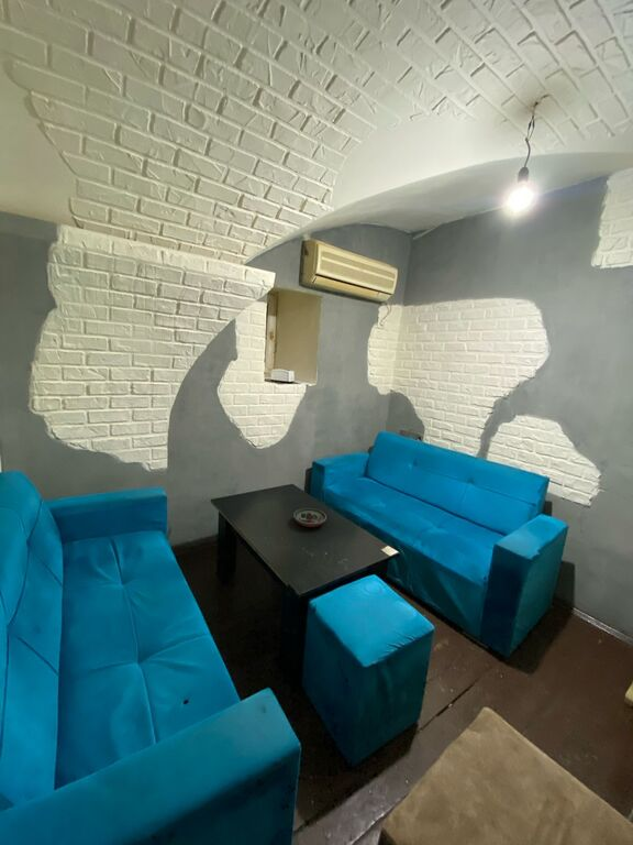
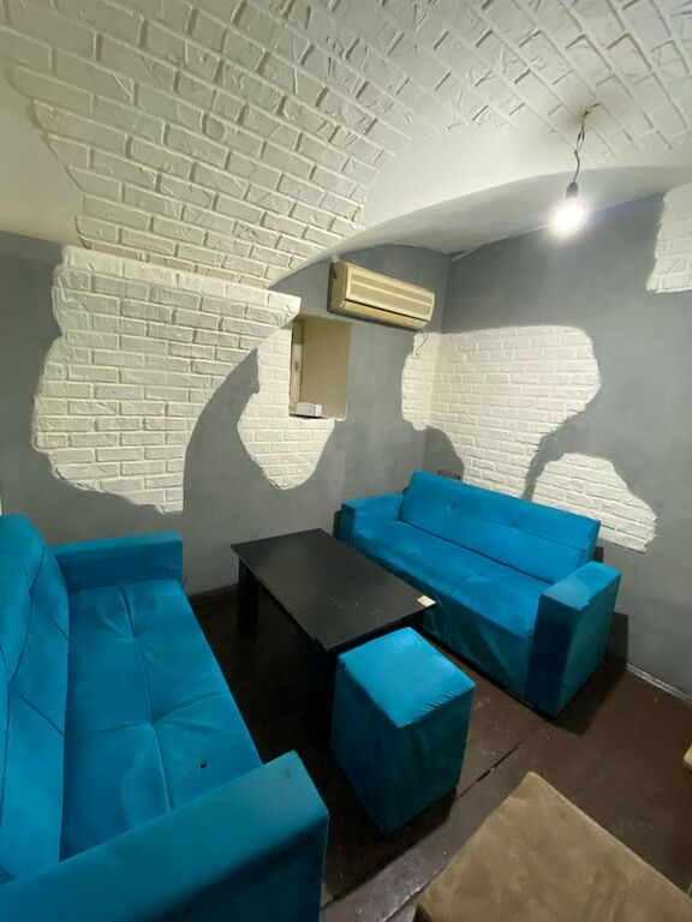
- decorative bowl (309, 518)
